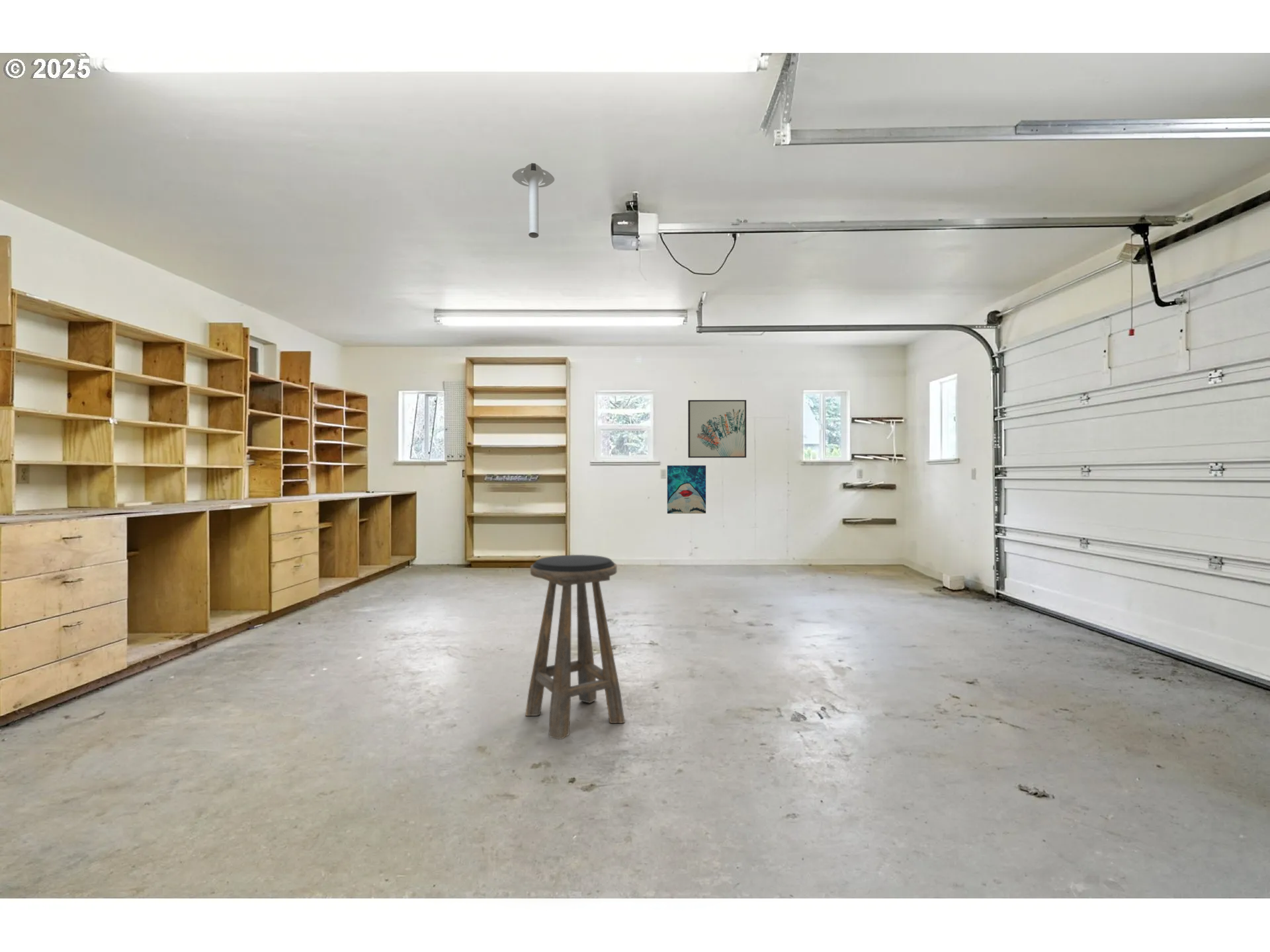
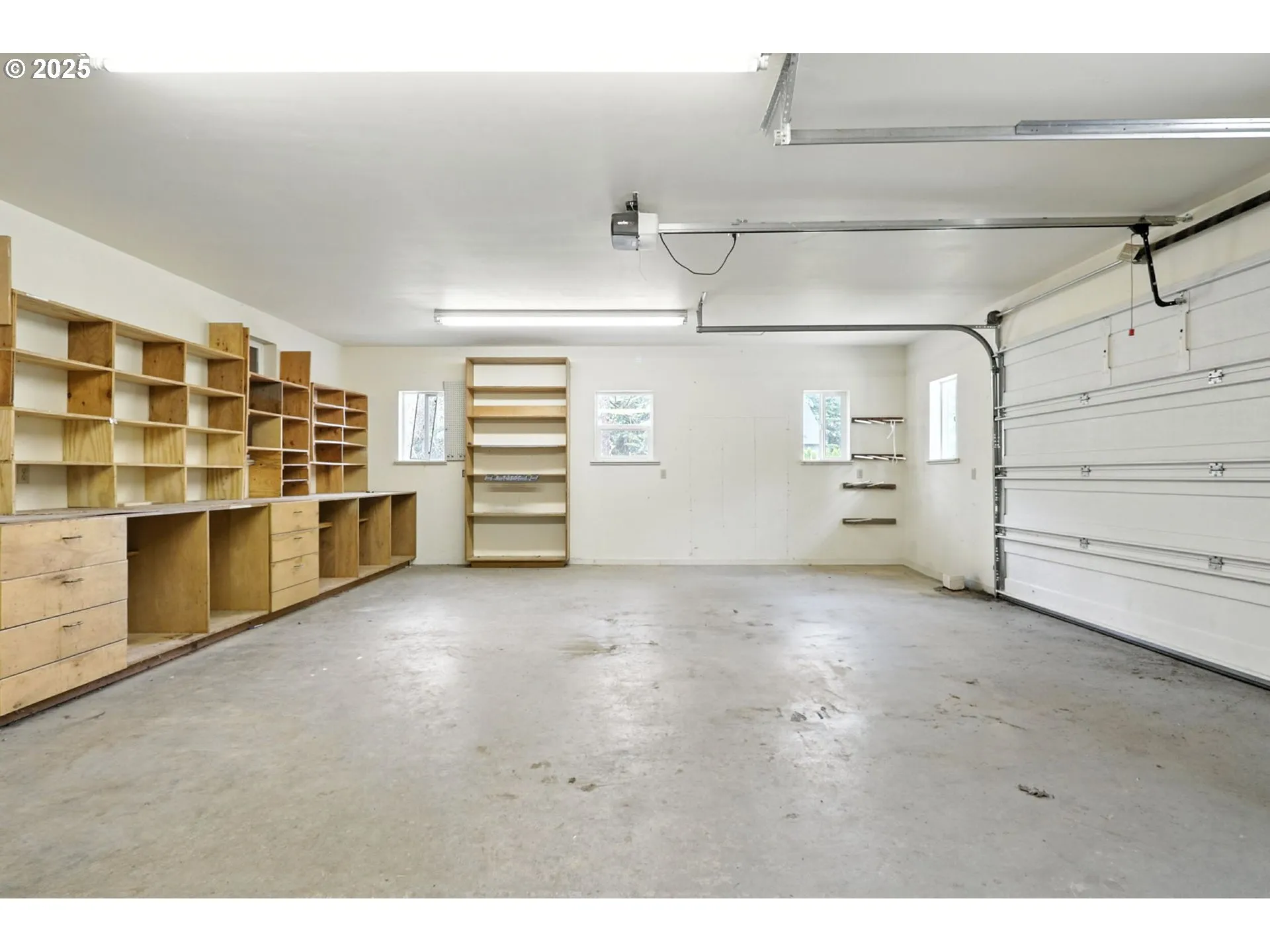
- stool (577, 638)
- wall art (686, 489)
- ceiling light (533, 200)
- wall art (717, 428)
